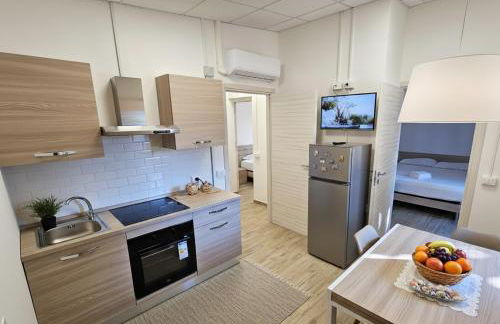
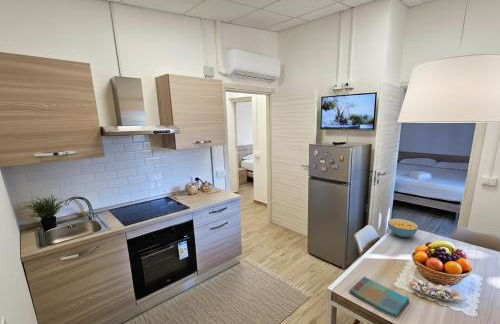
+ dish towel (378, 294)
+ cereal bowl (402, 229)
